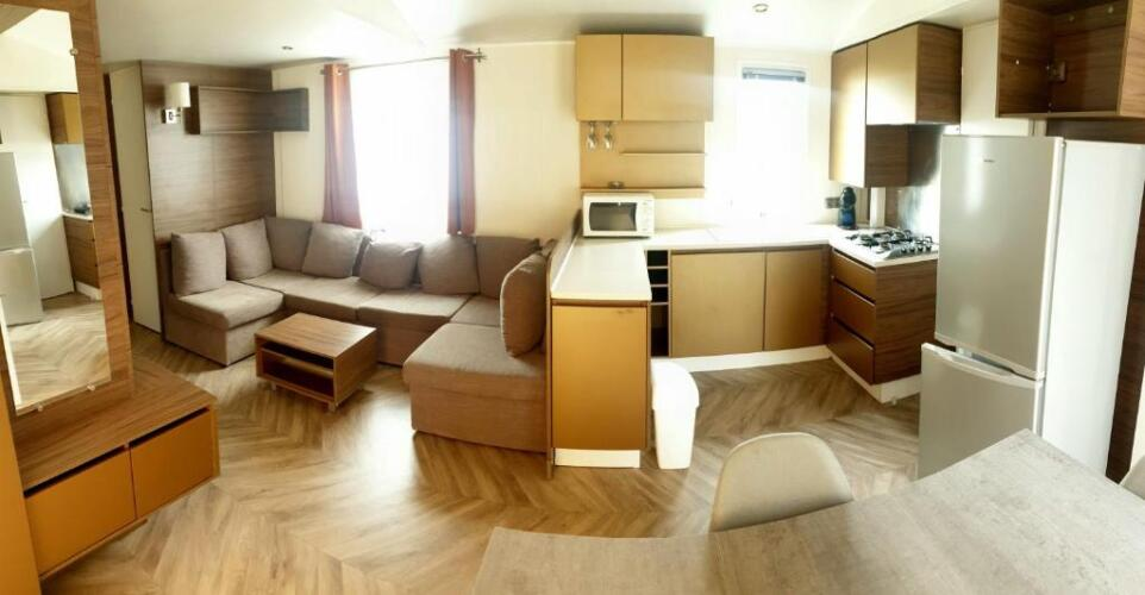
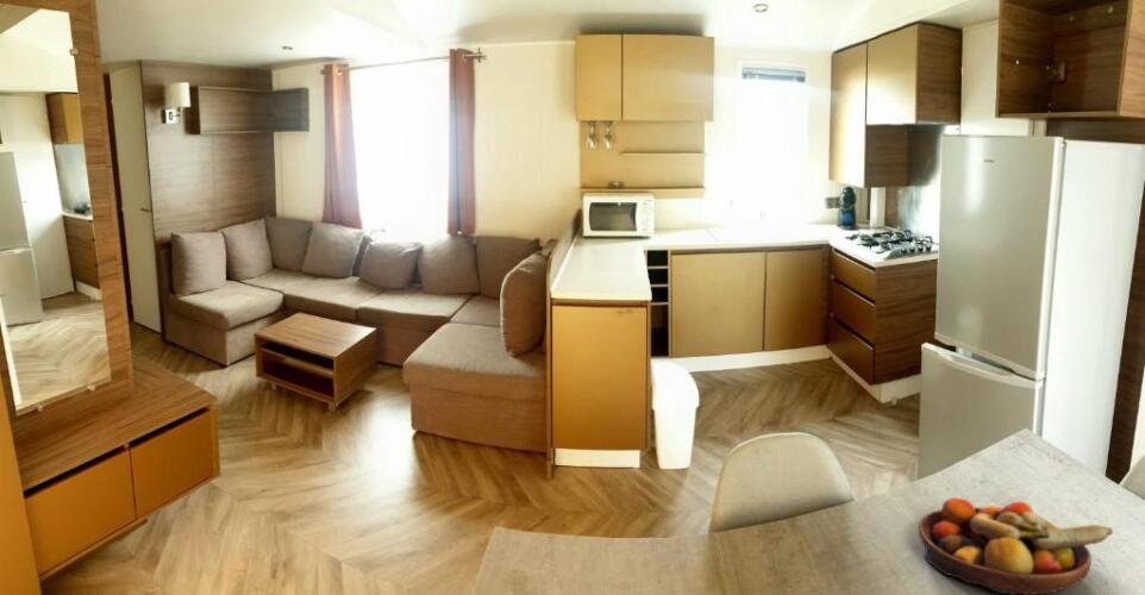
+ fruit bowl (1002, 532)
